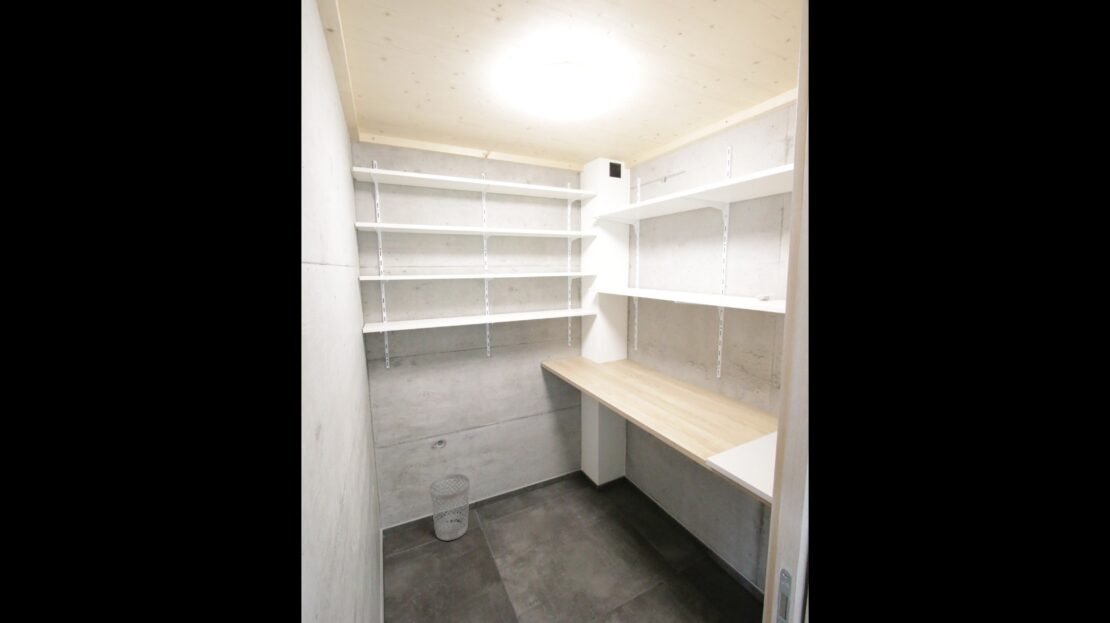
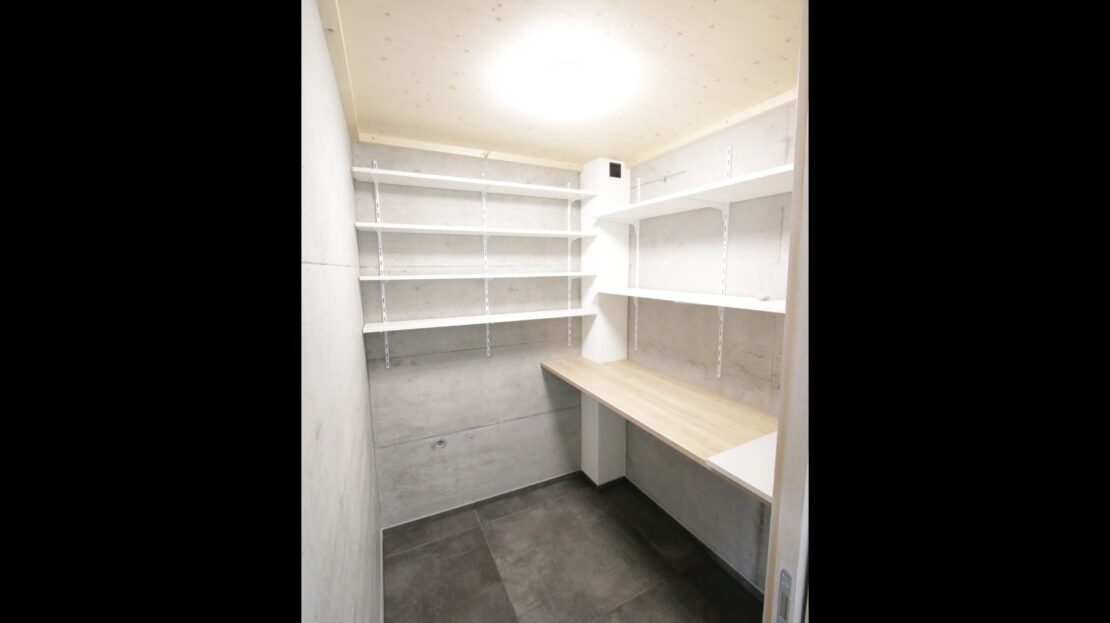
- wastebasket (451, 506)
